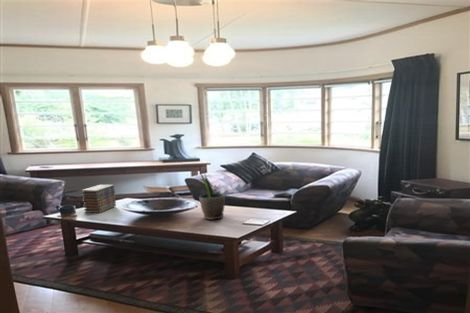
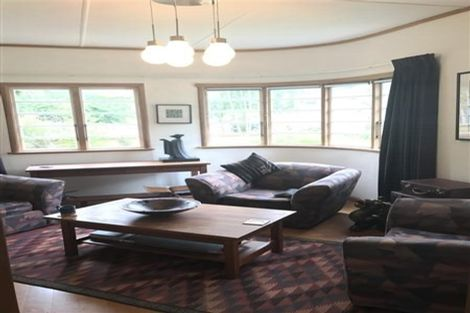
- book stack (99, 198)
- potted plant (211, 194)
